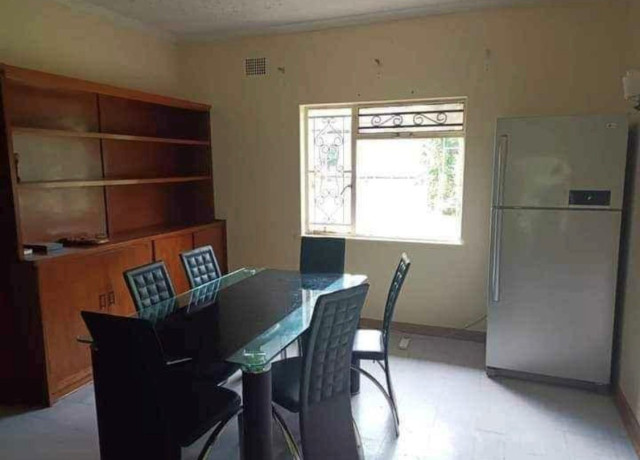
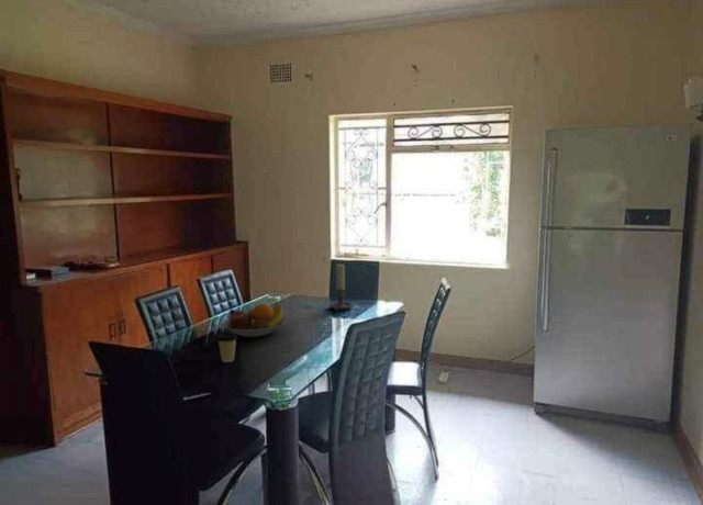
+ candle holder (339, 285)
+ fruit bowl (254, 318)
+ coffee cup (227, 347)
